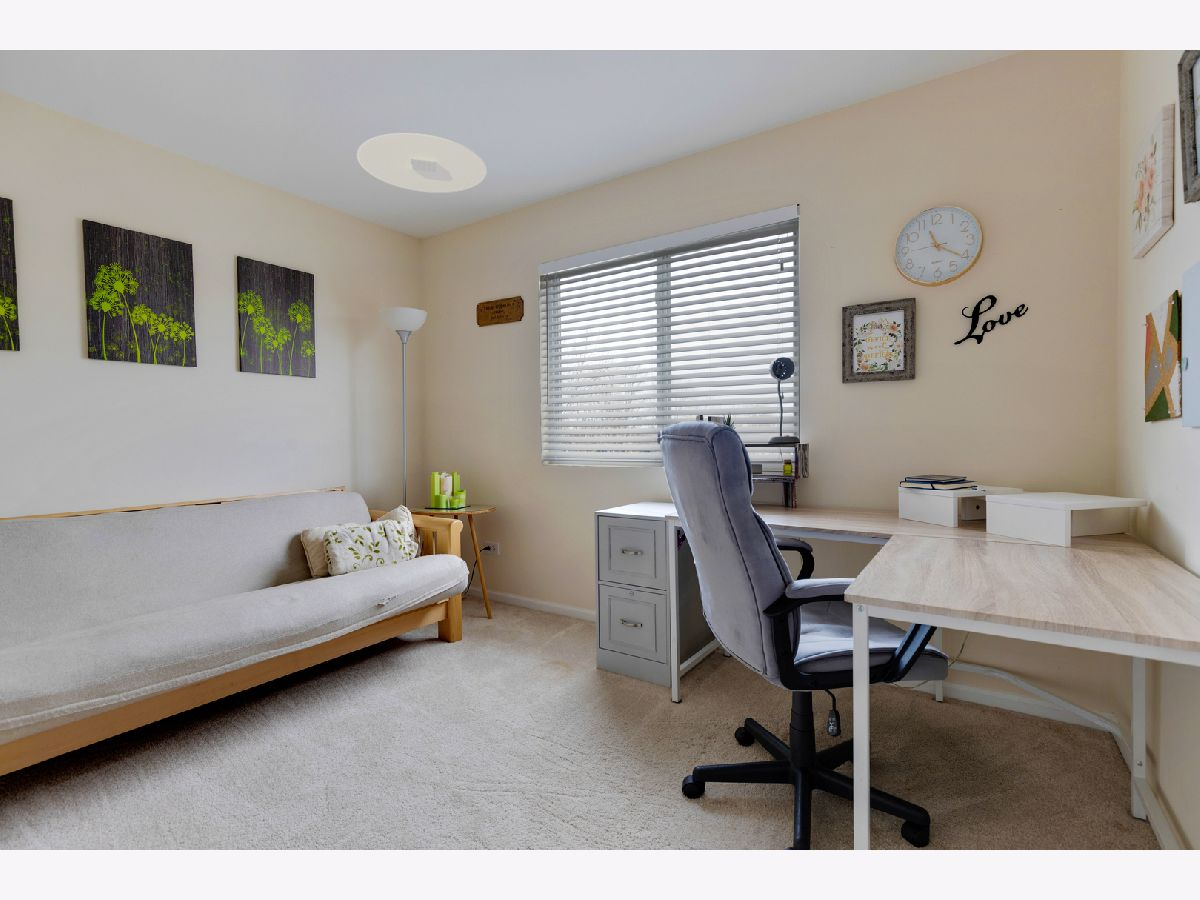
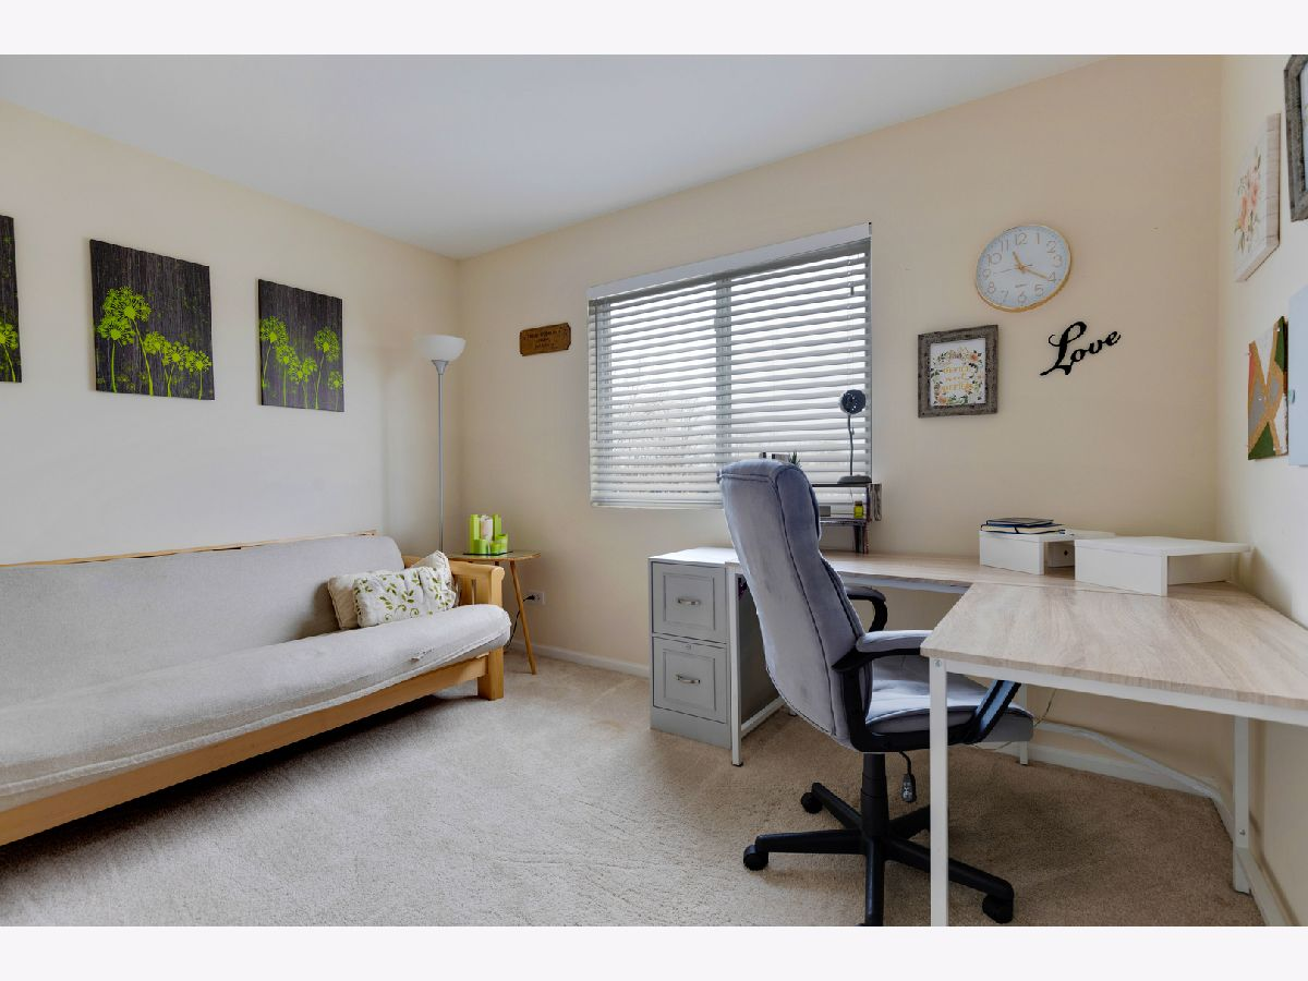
- ceiling light (423, 159)
